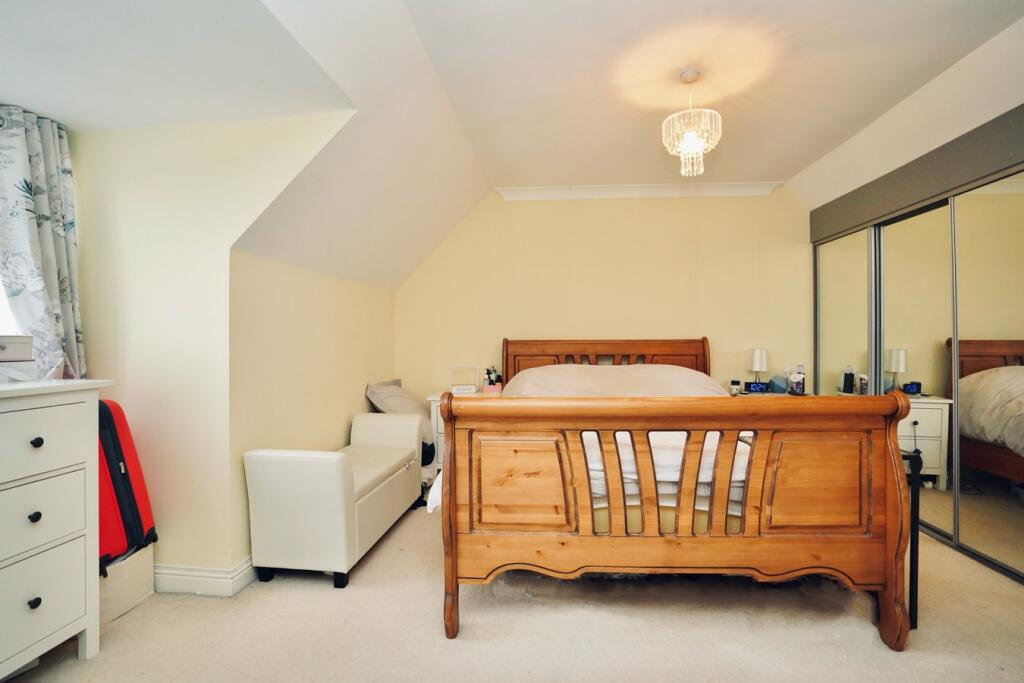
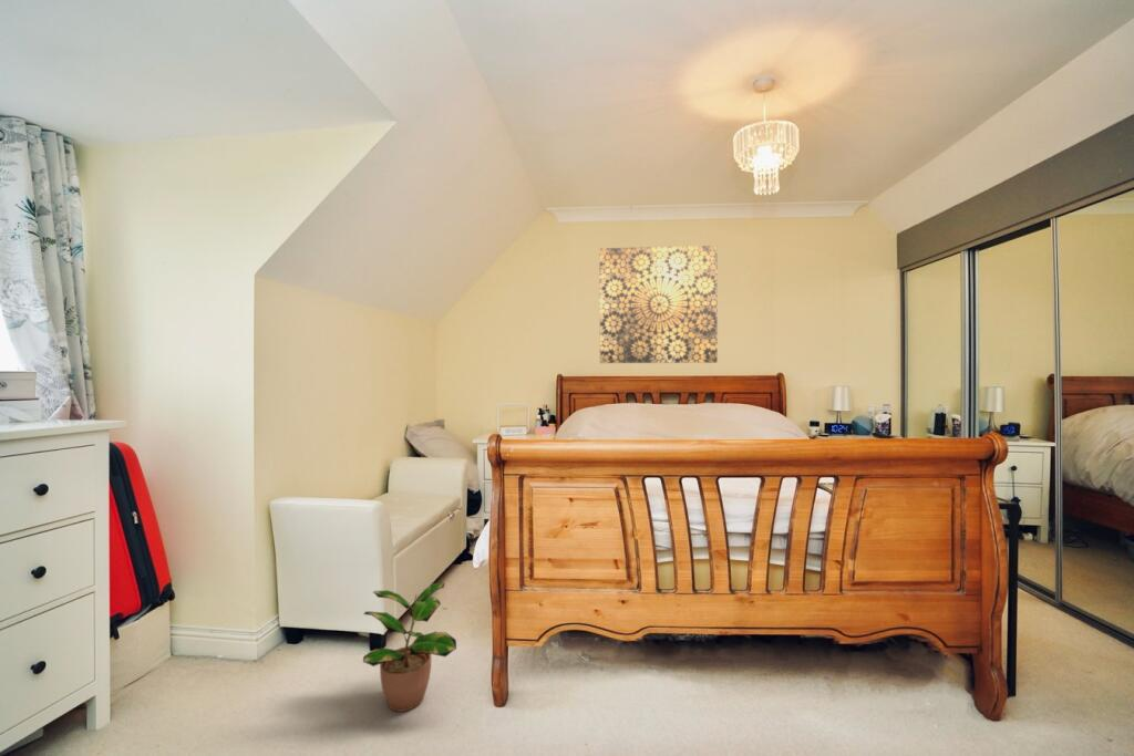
+ potted plant (409, 640)
+ wall art (657, 304)
